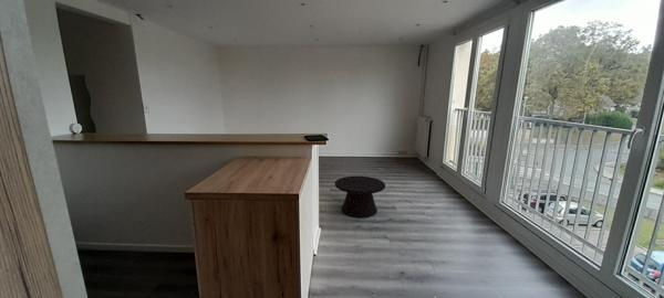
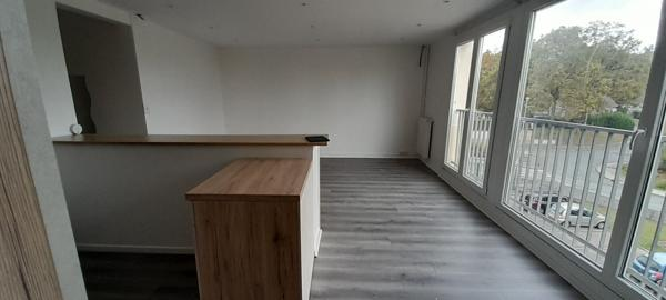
- side table (359, 196)
